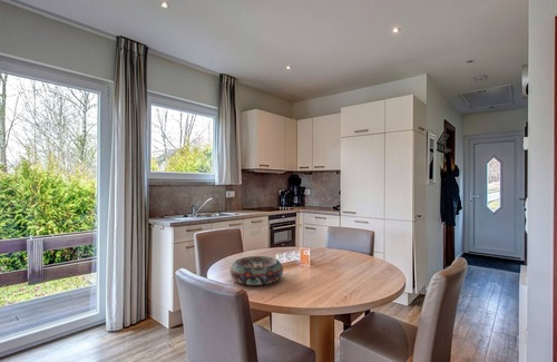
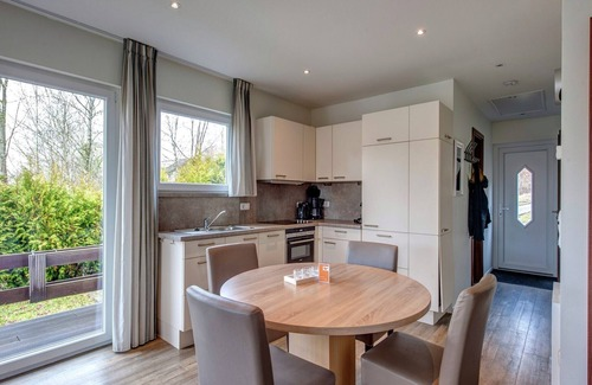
- decorative bowl (256, 270)
